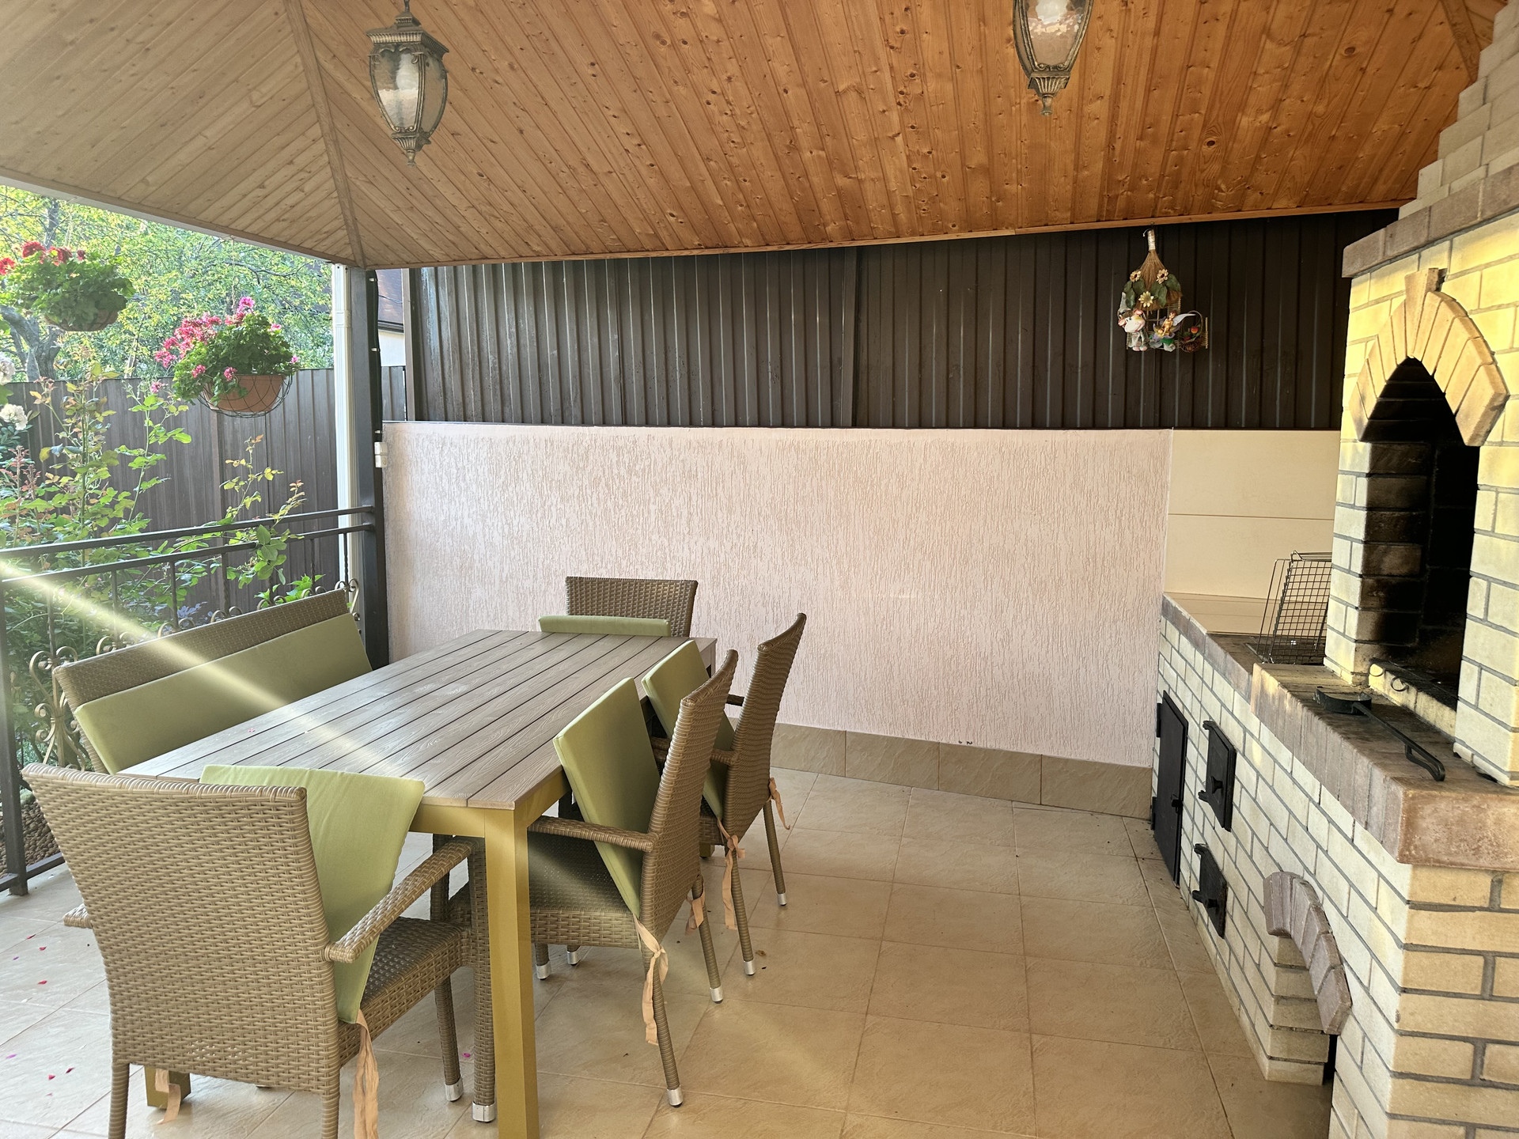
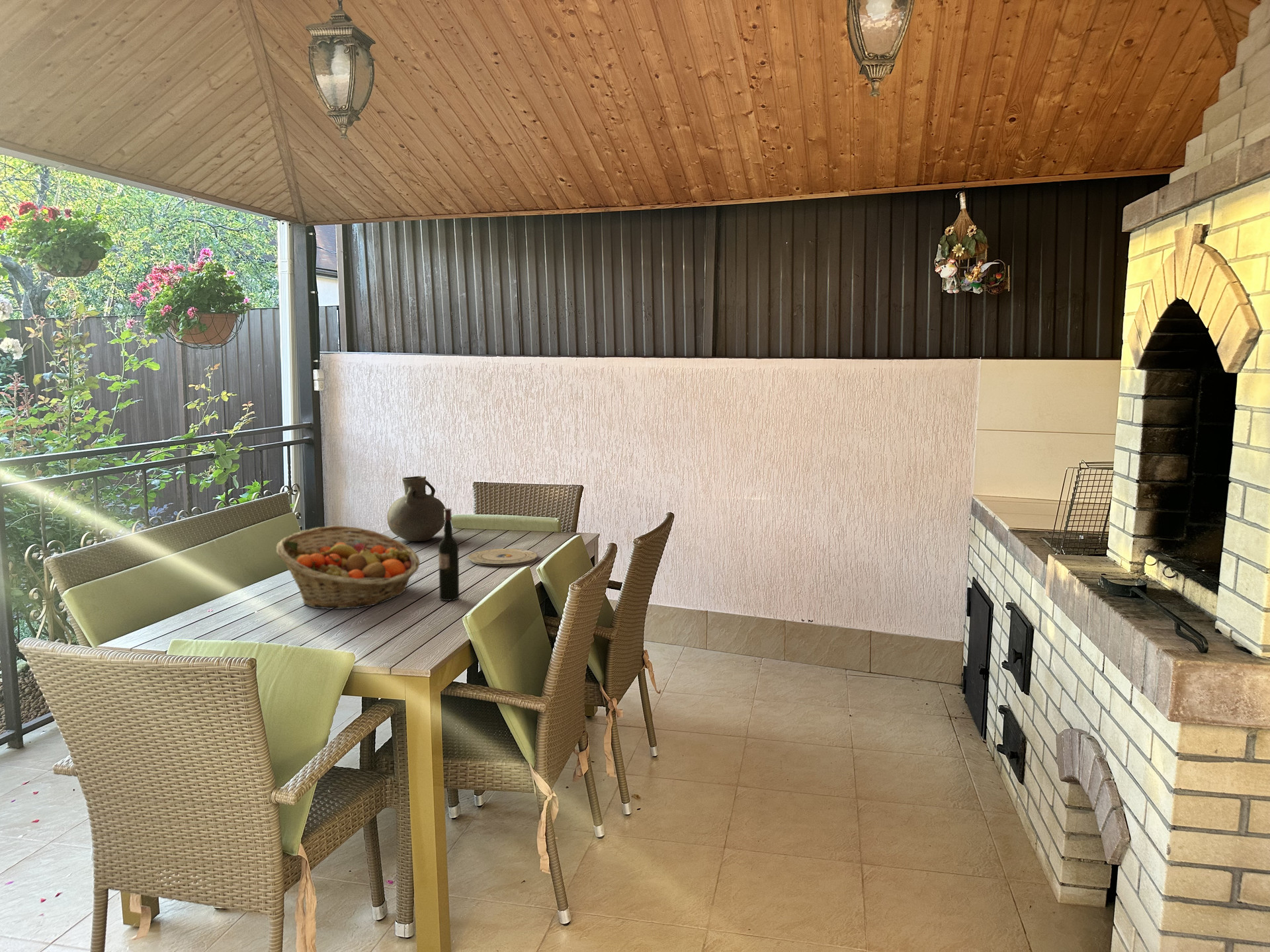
+ wine bottle (448, 554)
+ vase (417, 508)
+ fruit basket (351, 565)
+ plate (503, 557)
